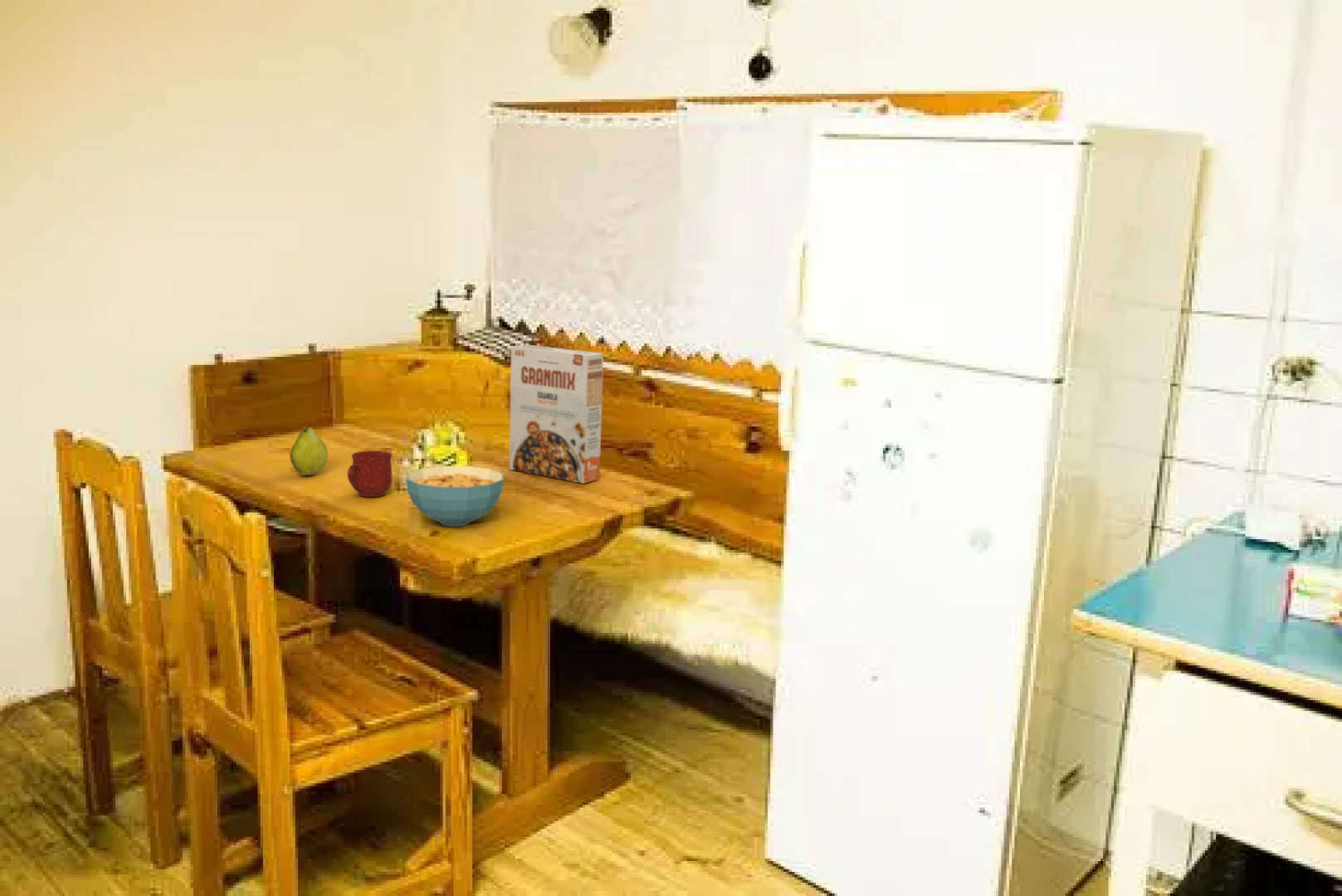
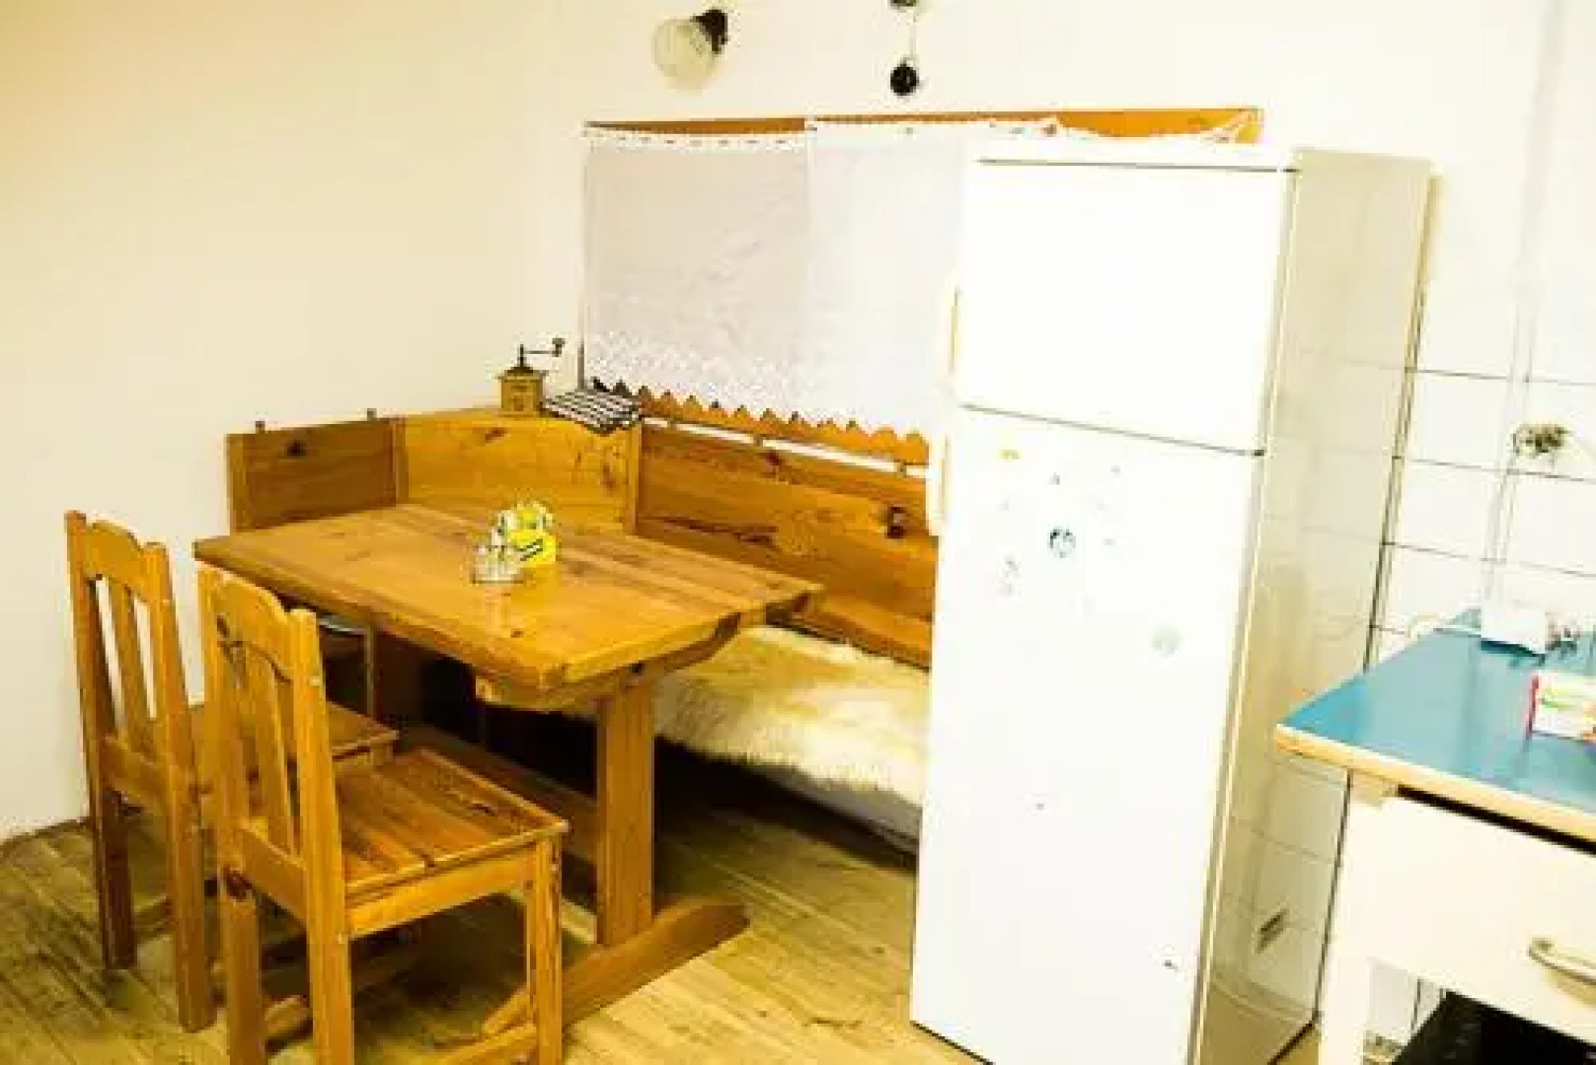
- mug (367, 475)
- cereal box (555, 412)
- cereal bowl (455, 499)
- fruit (308, 450)
